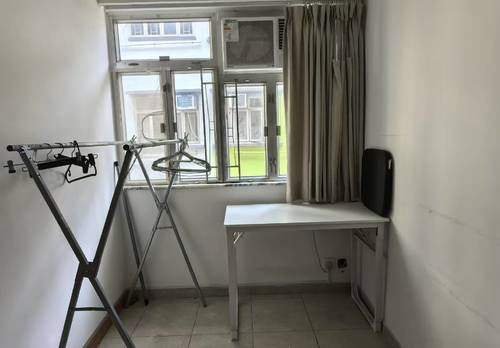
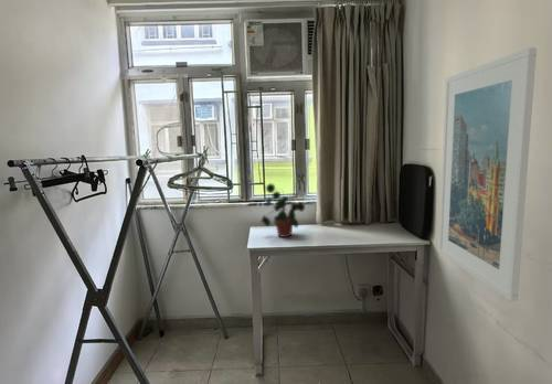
+ potted plant (282, 210)
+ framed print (476, 173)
